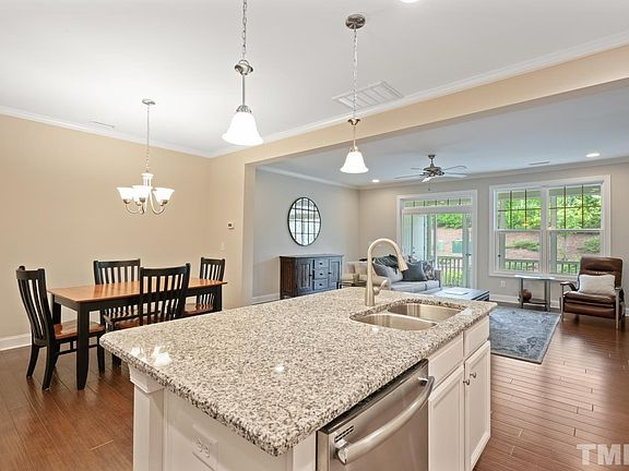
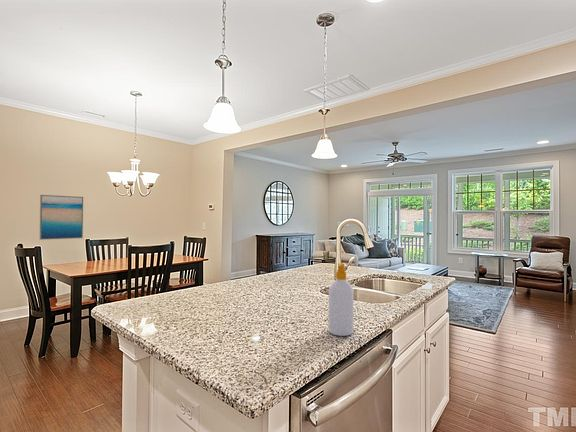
+ wall art (62, 217)
+ soap bottle (340, 297)
